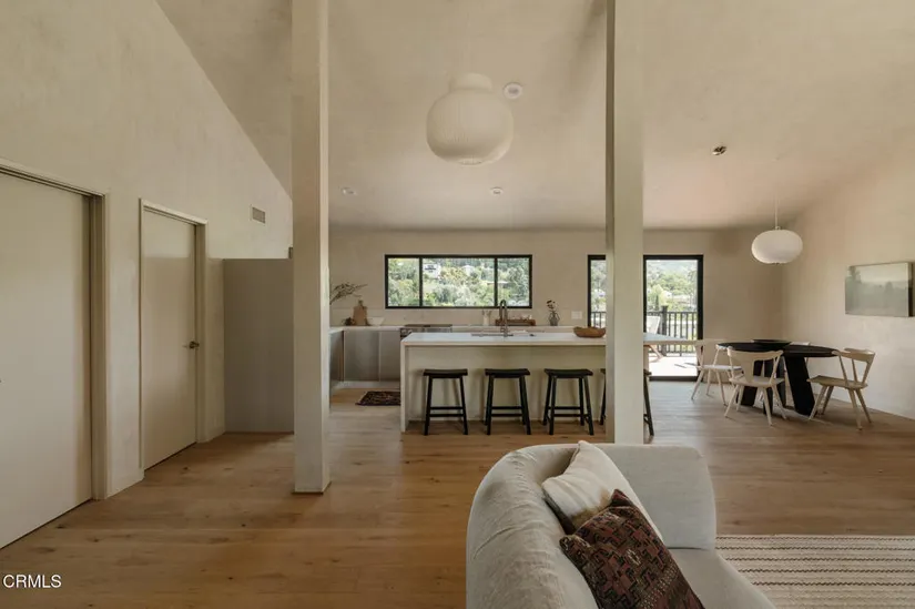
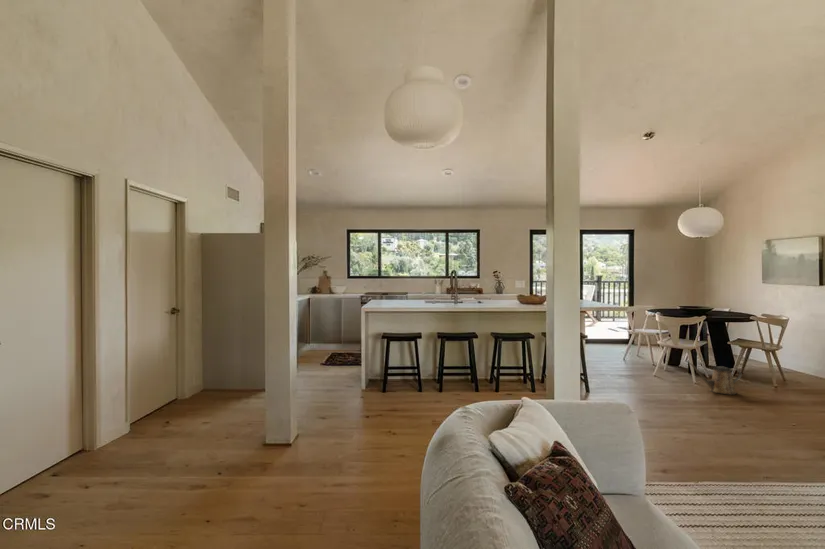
+ watering can (714, 377)
